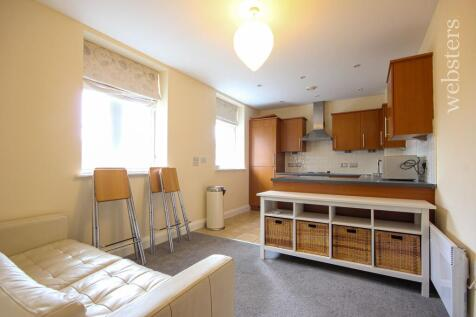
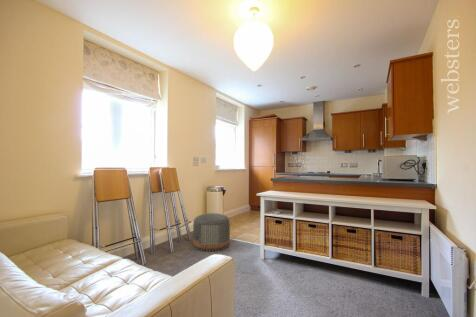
+ pouf (211, 229)
